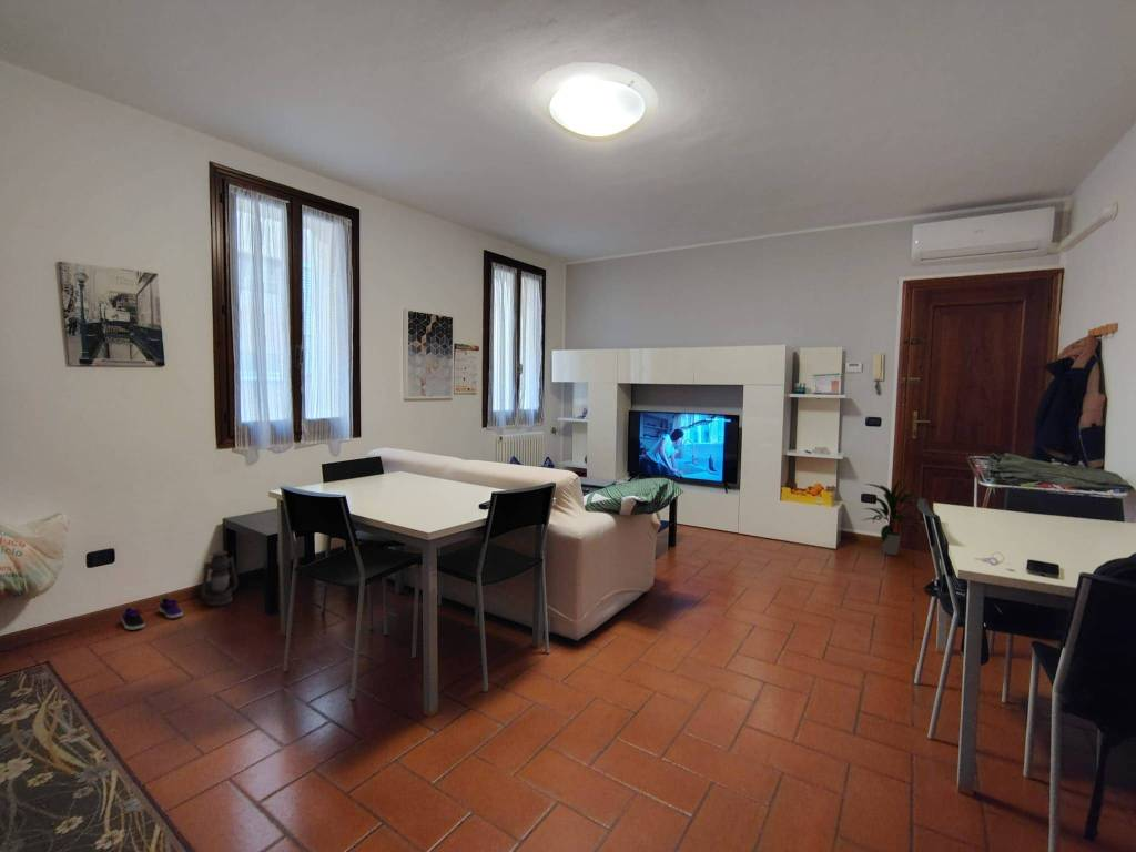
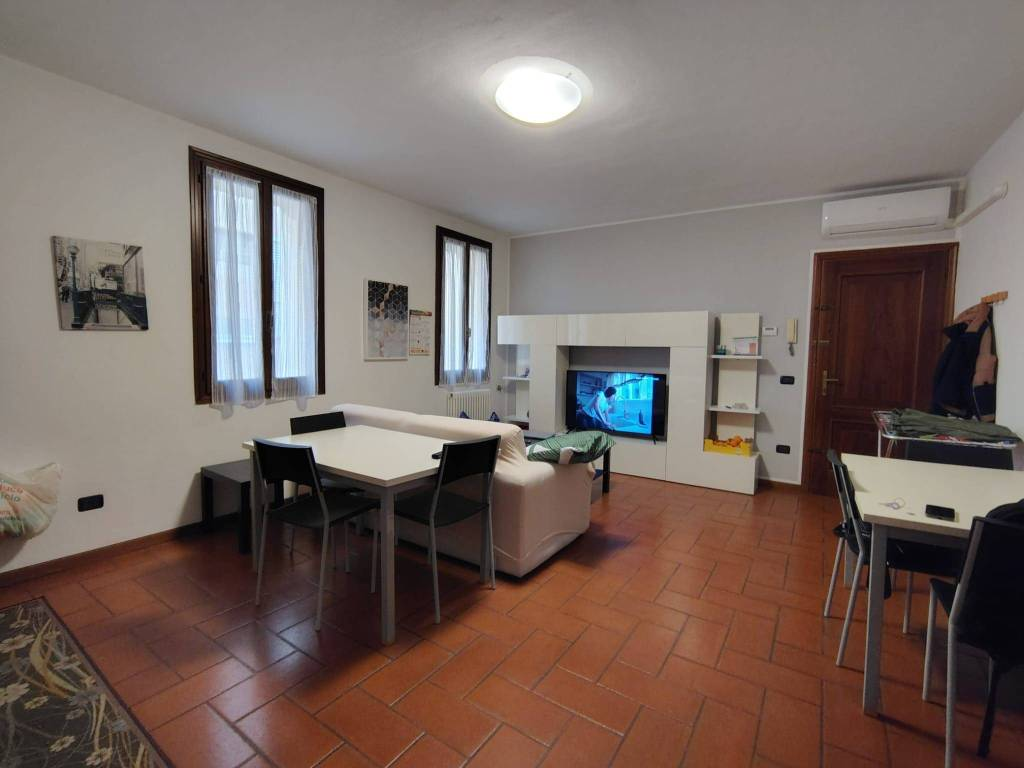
- lantern (219, 576)
- shoe (159, 610)
- indoor plant (891, 516)
